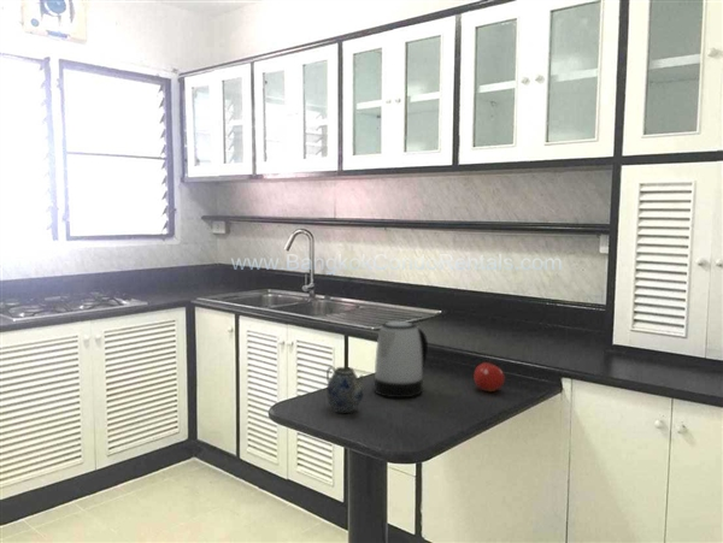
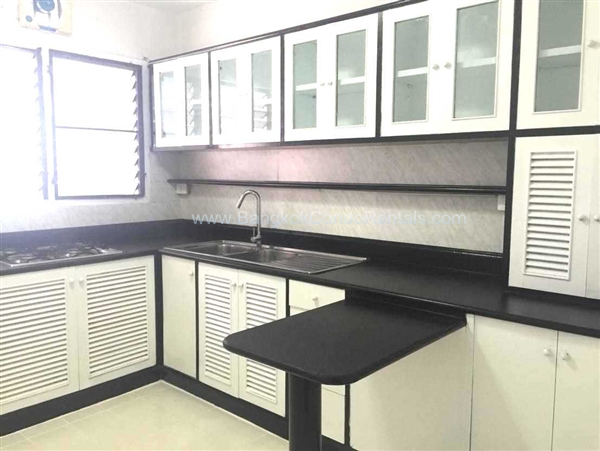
- teapot (345, 388)
- fruit (488, 374)
- kettle (402, 355)
